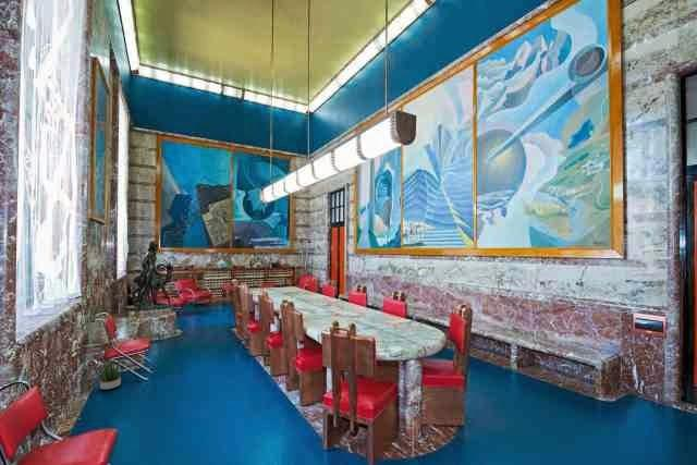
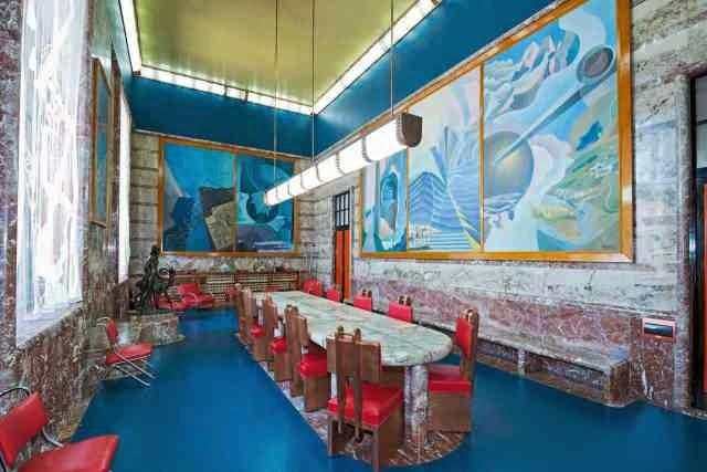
- potted plant (110, 372)
